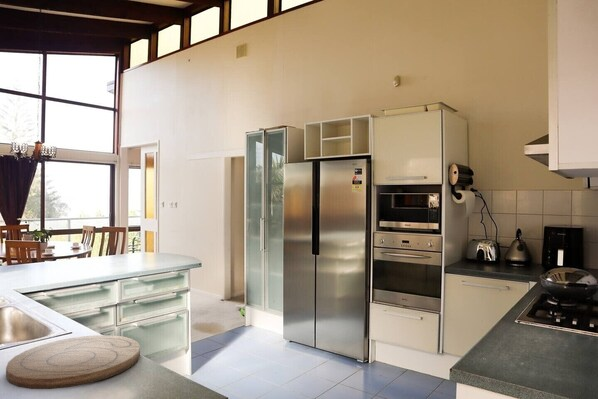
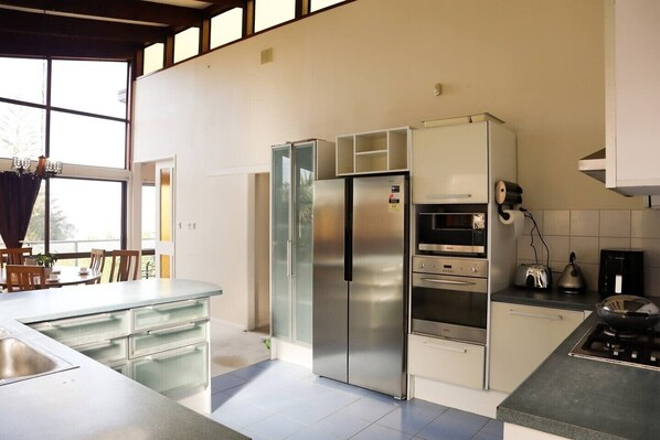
- cutting board (77, 358)
